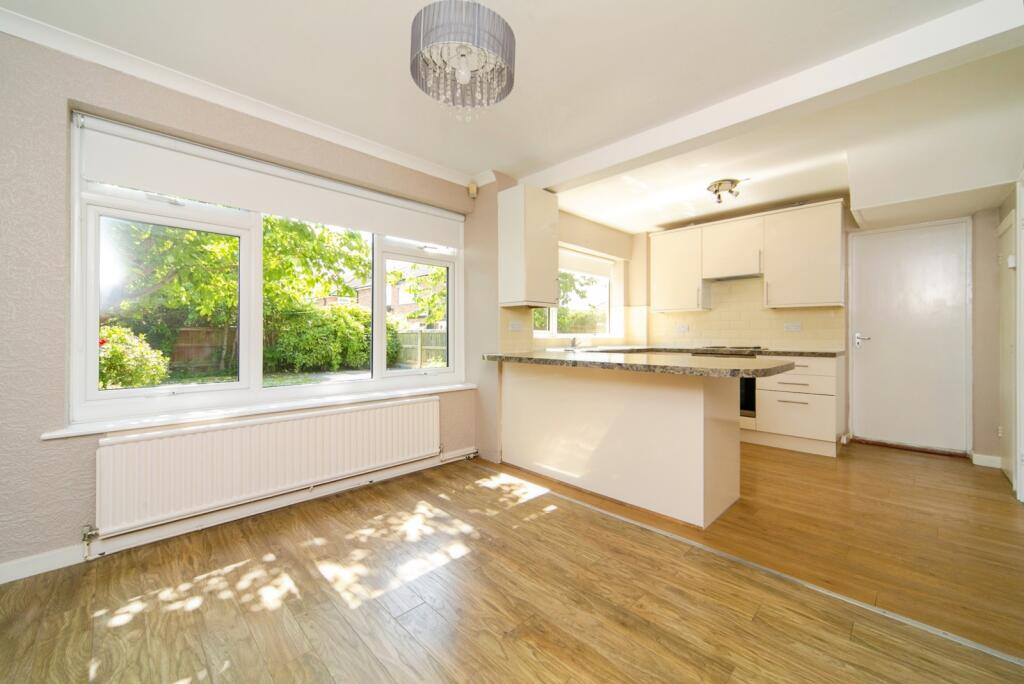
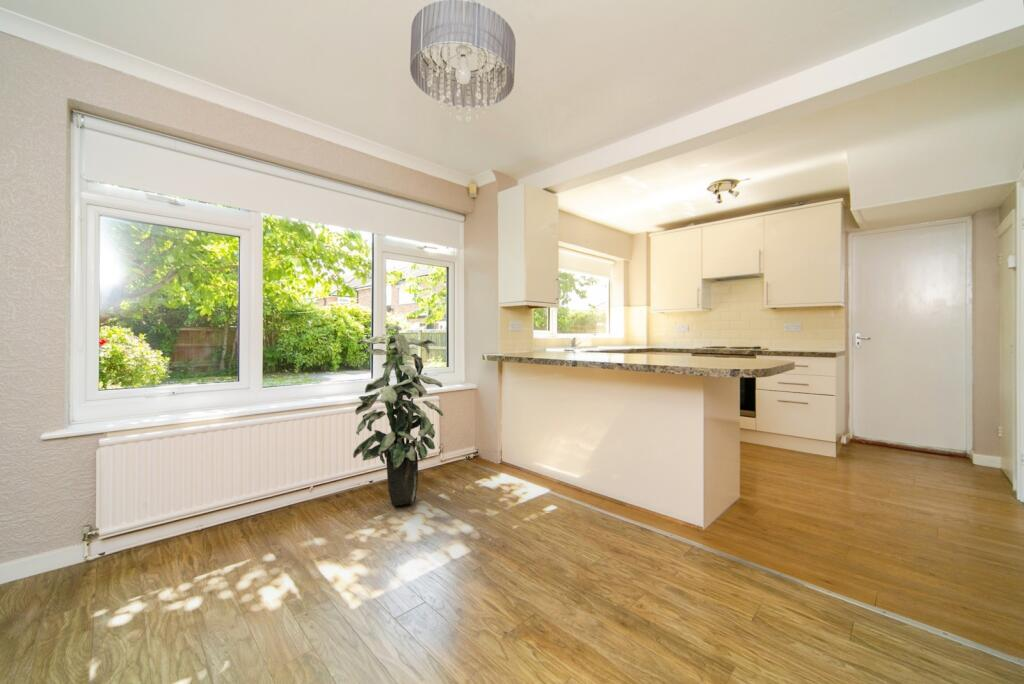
+ indoor plant (396, 413)
